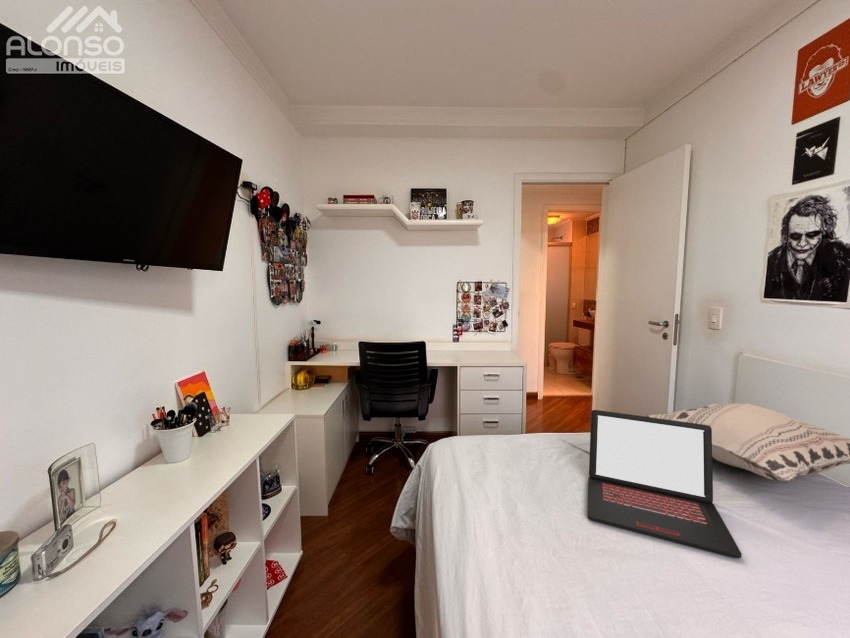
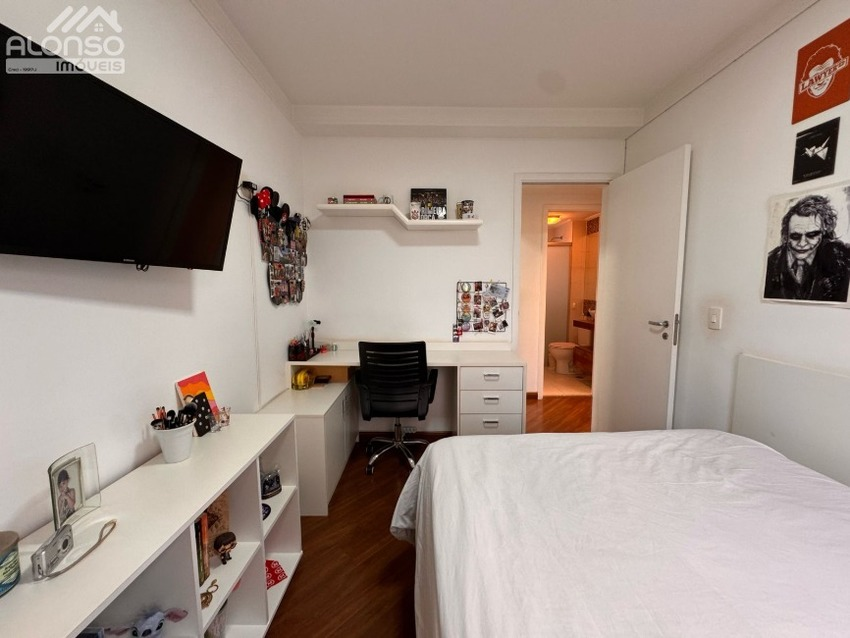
- decorative pillow (748, 435)
- laptop (652, 470)
